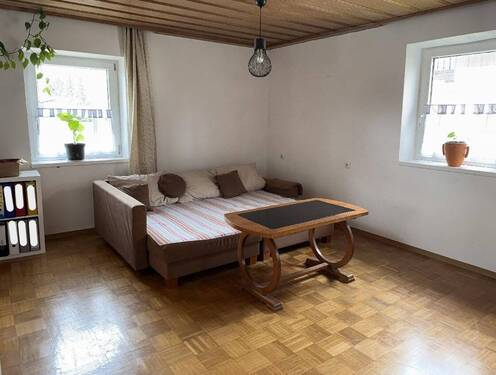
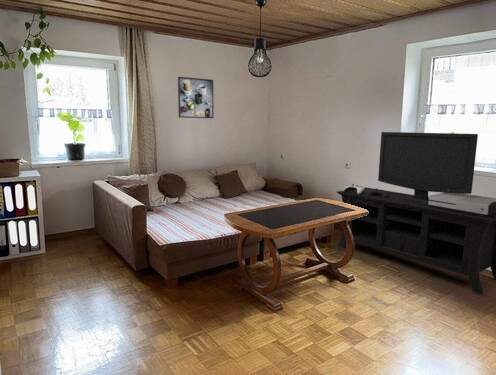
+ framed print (196, 98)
+ media console (415, 199)
